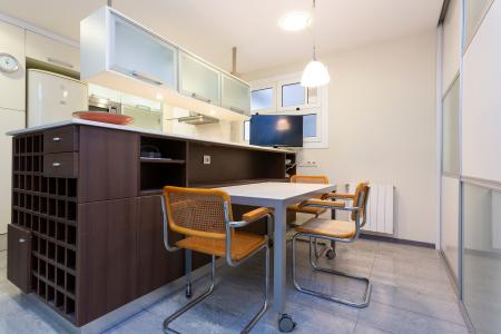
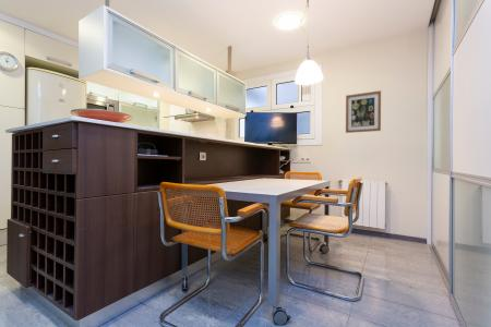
+ wall art (362, 112)
